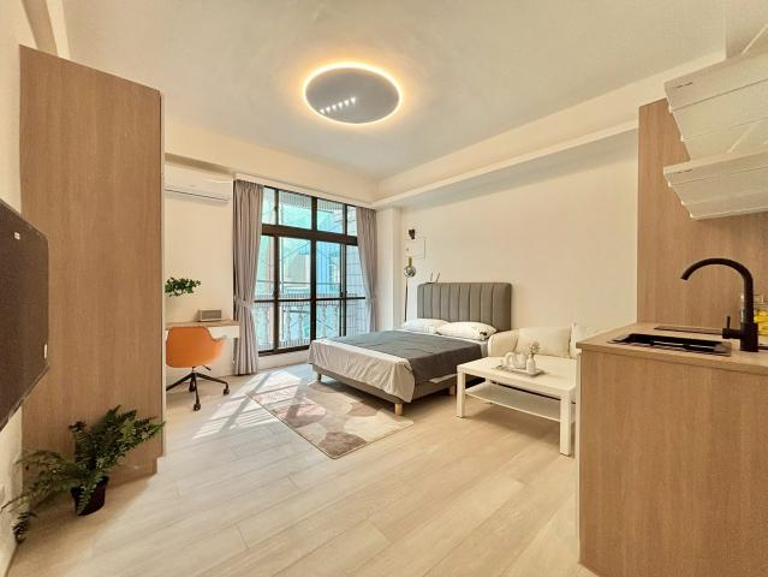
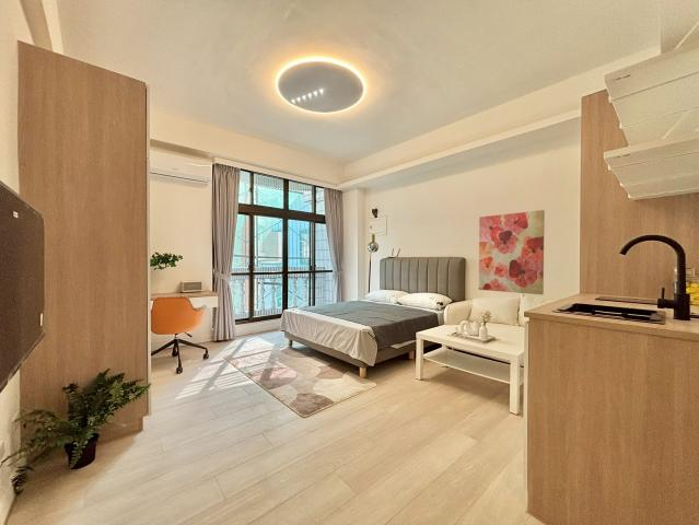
+ wall art (509, 253)
